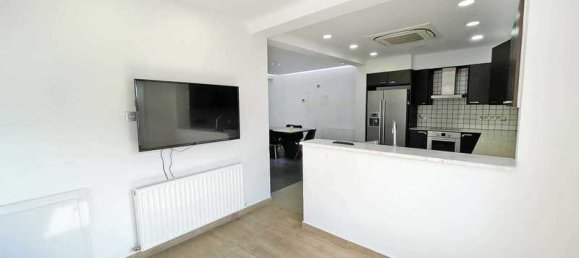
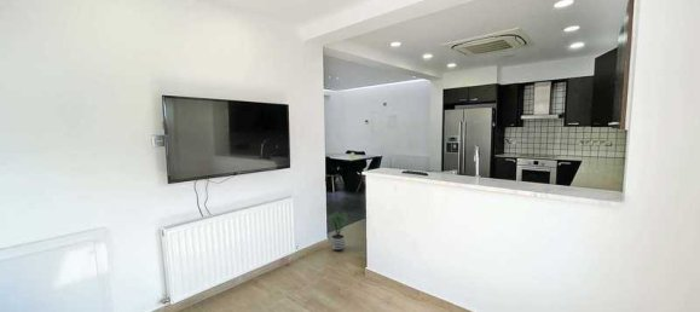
+ potted plant (337, 231)
